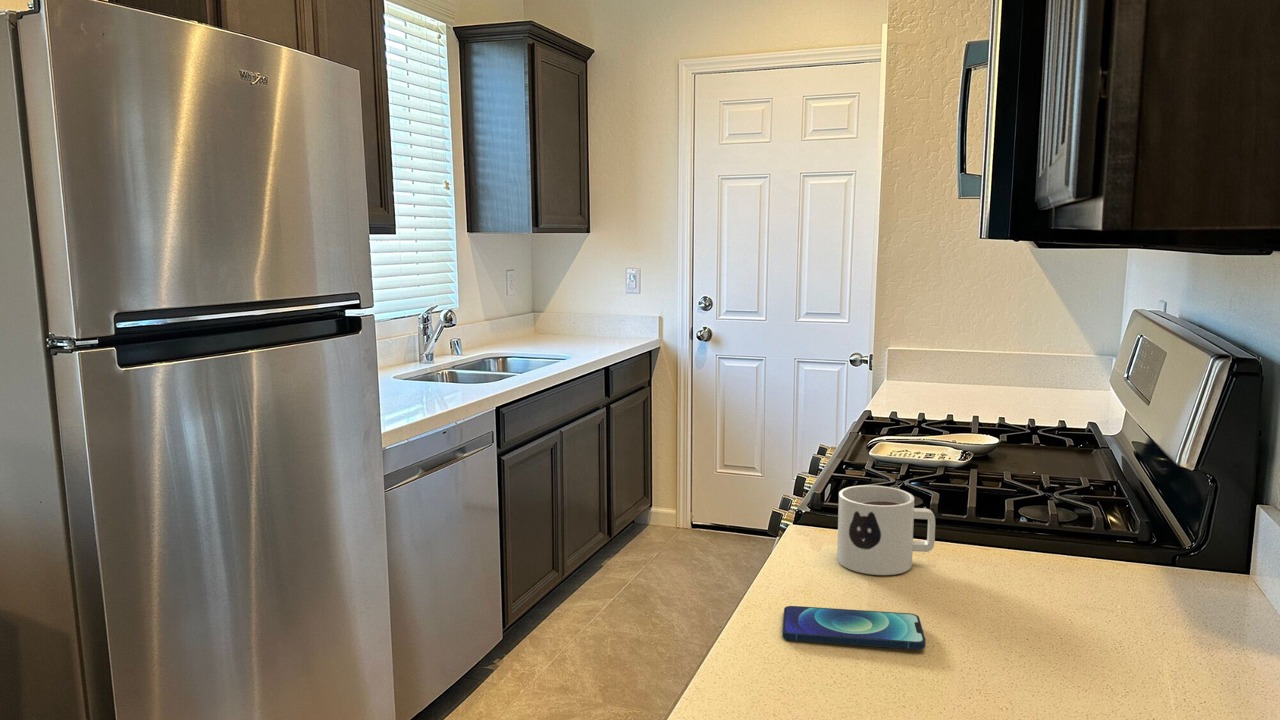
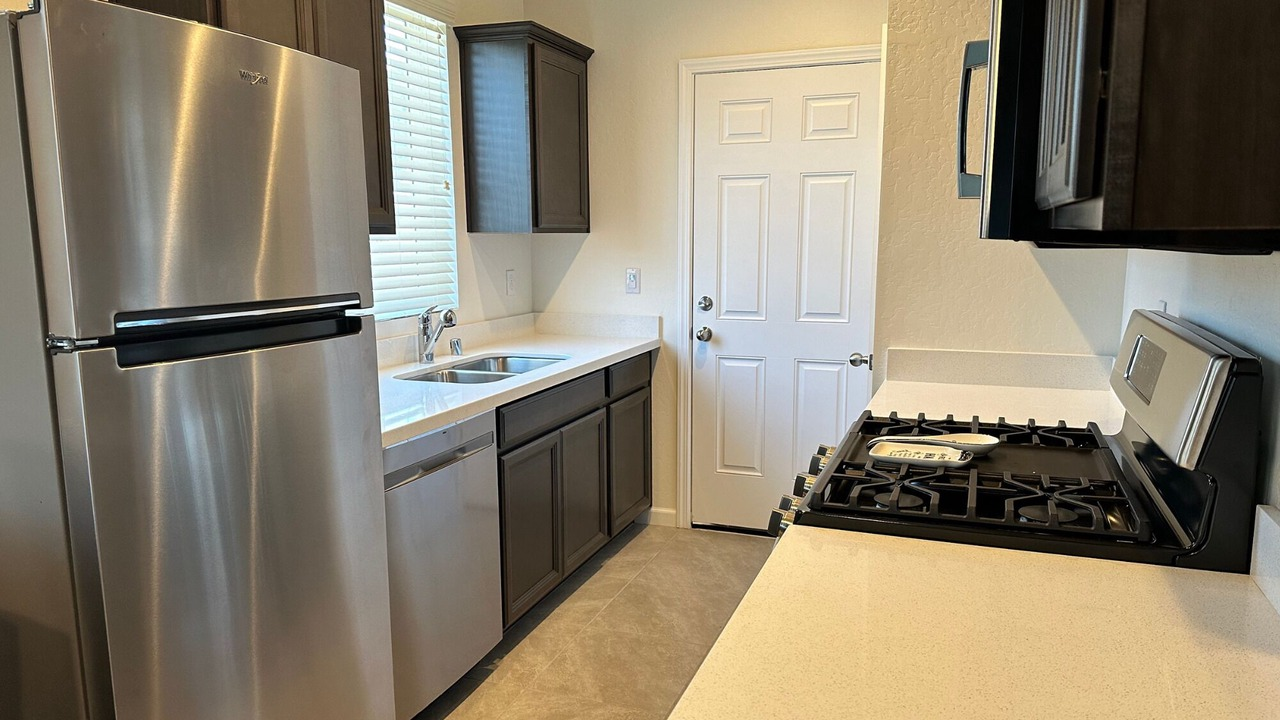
- smartphone (851, 626)
- mug (882, 527)
